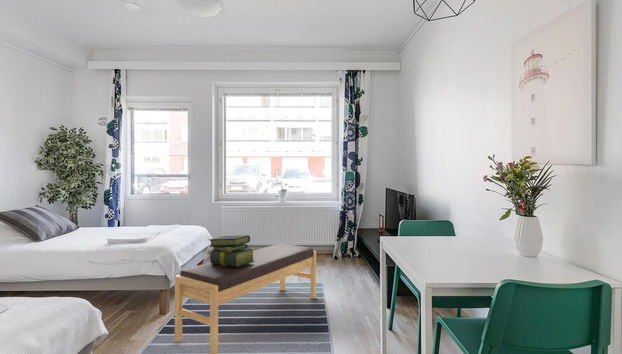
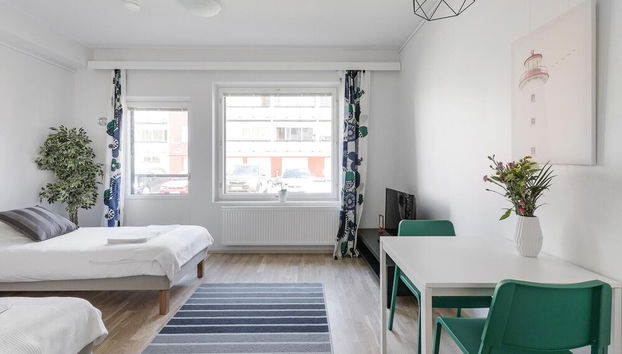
- bench (255, 286)
- stack of books (230, 249)
